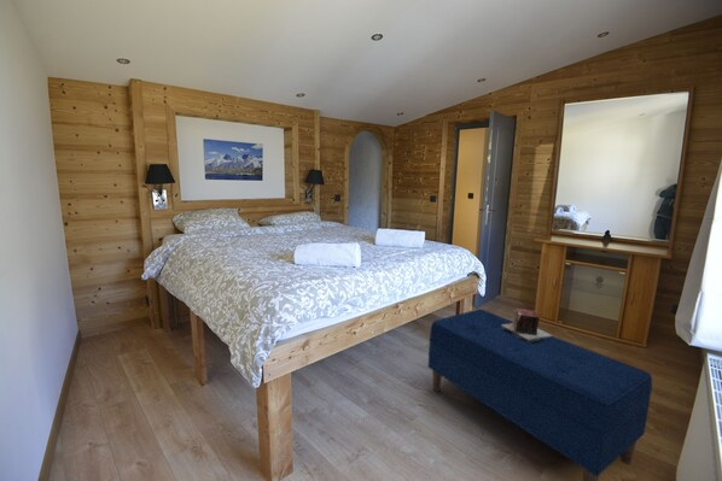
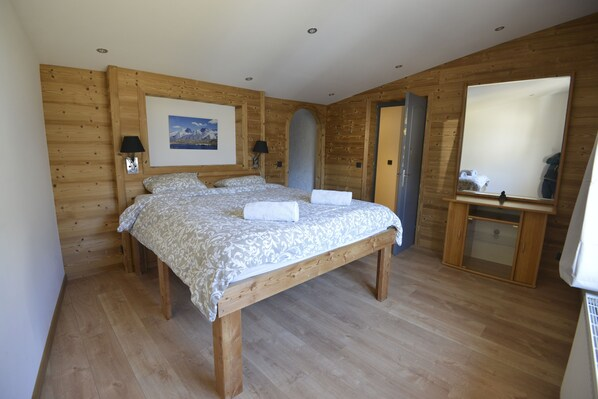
- decorative box (526, 322)
- bench (520, 382)
